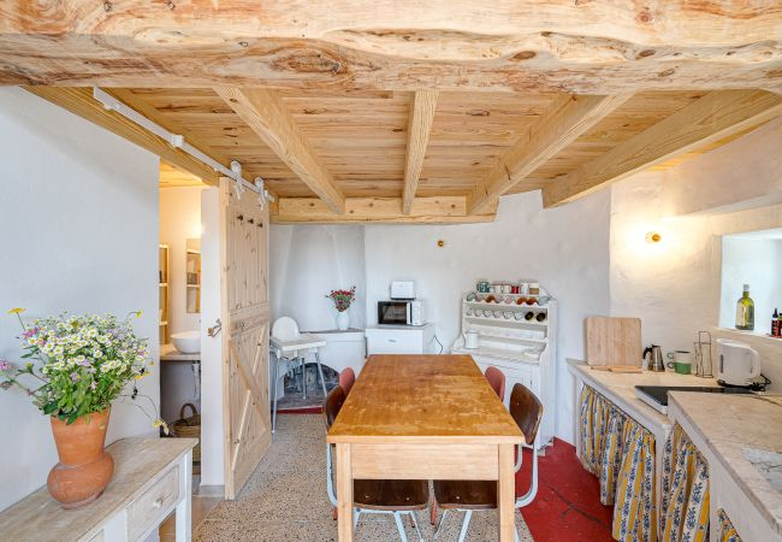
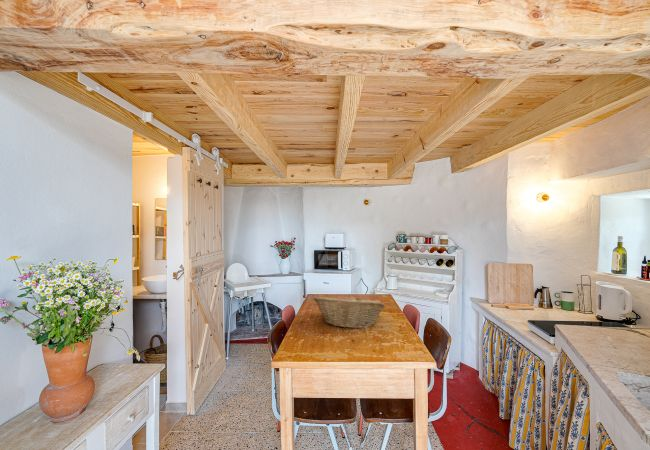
+ fruit basket (348, 307)
